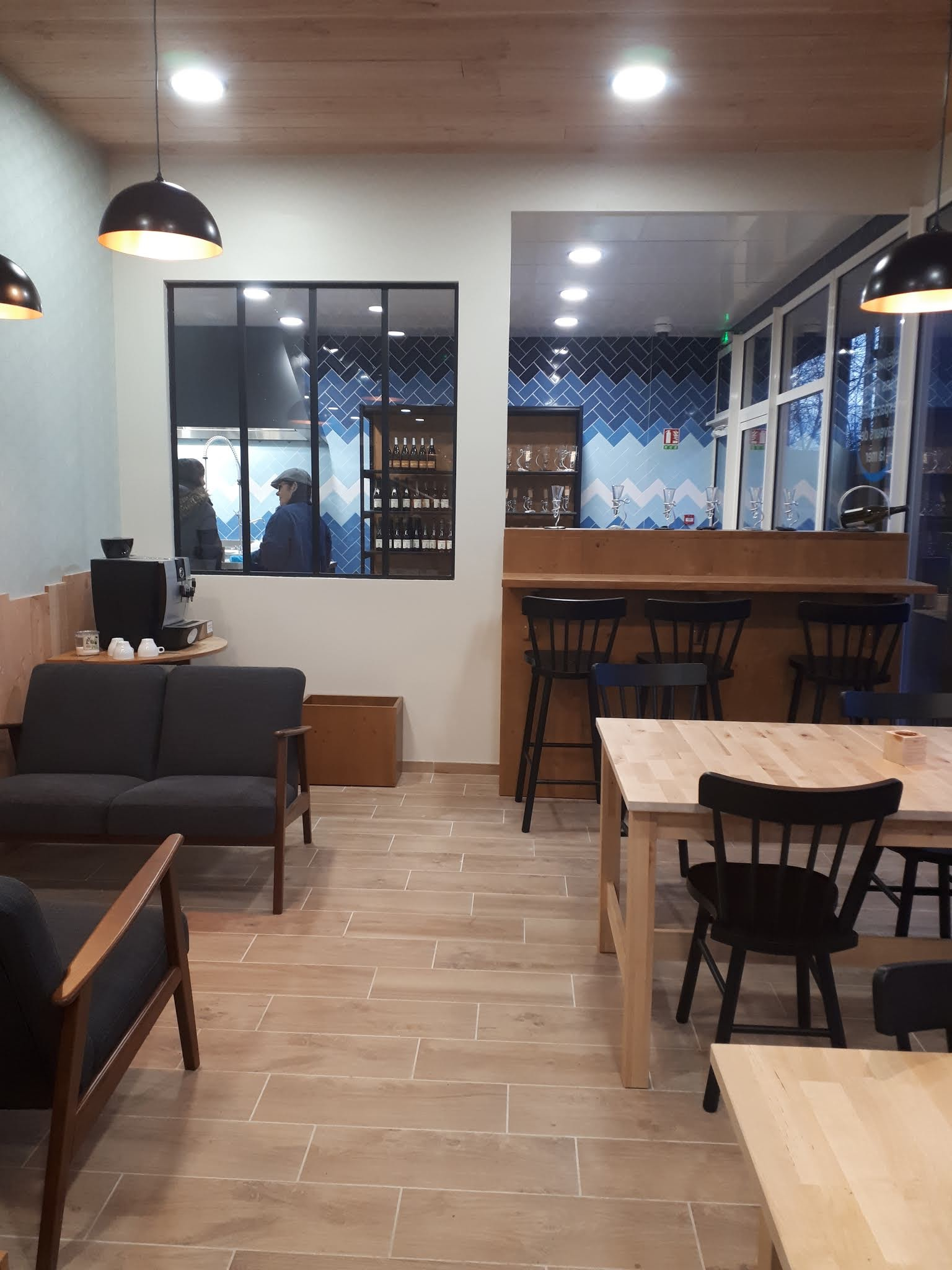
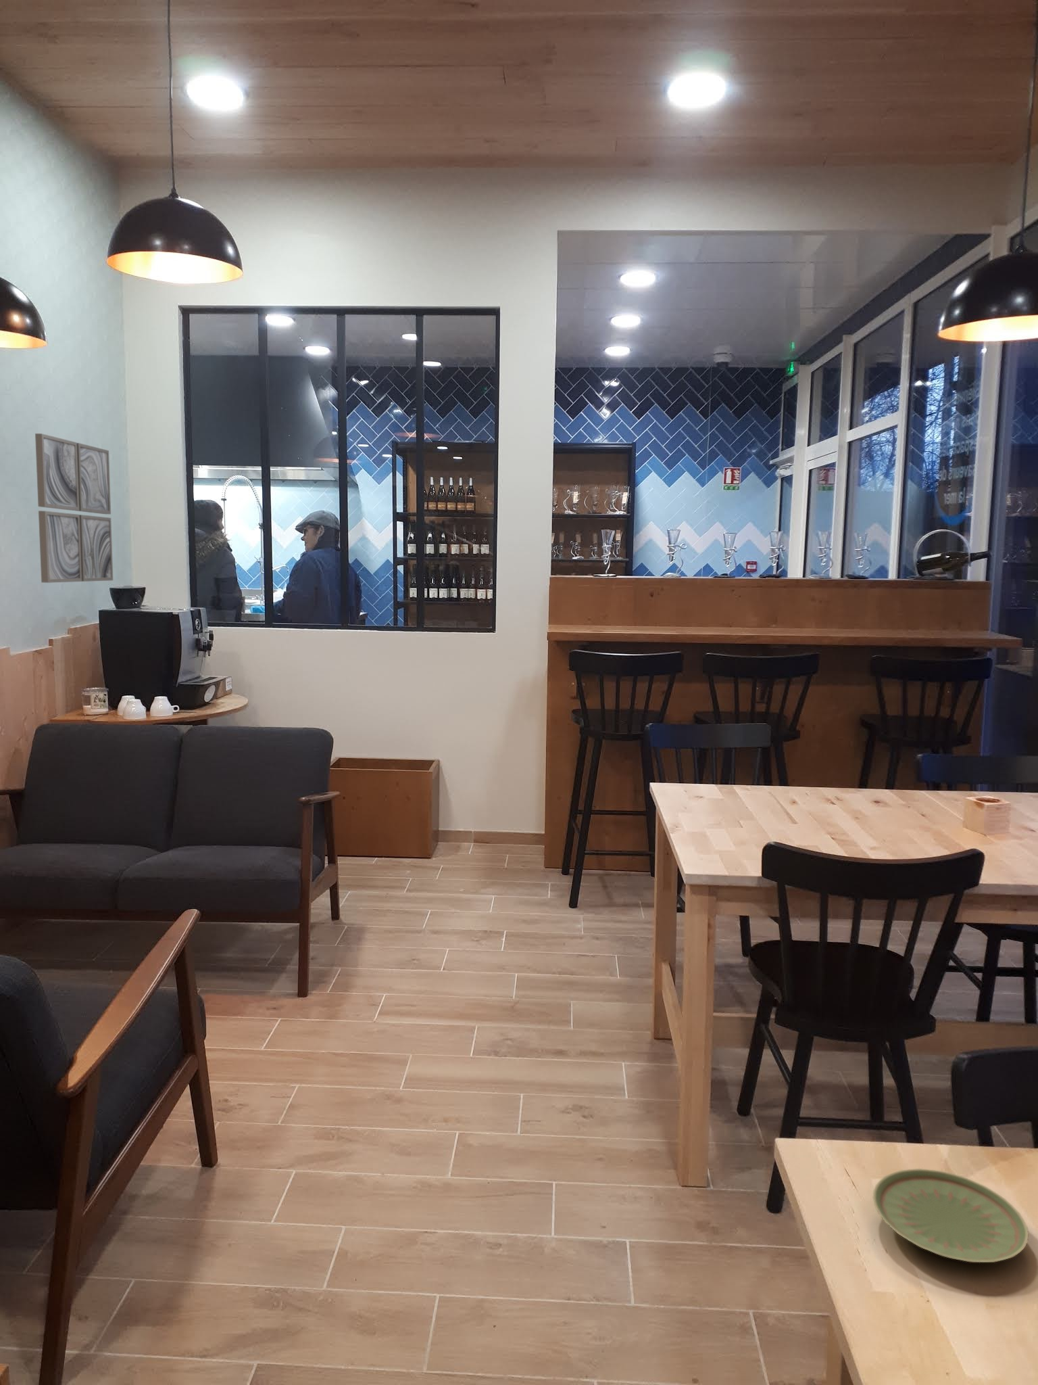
+ plate (948, 1220)
+ wall art (76, 514)
